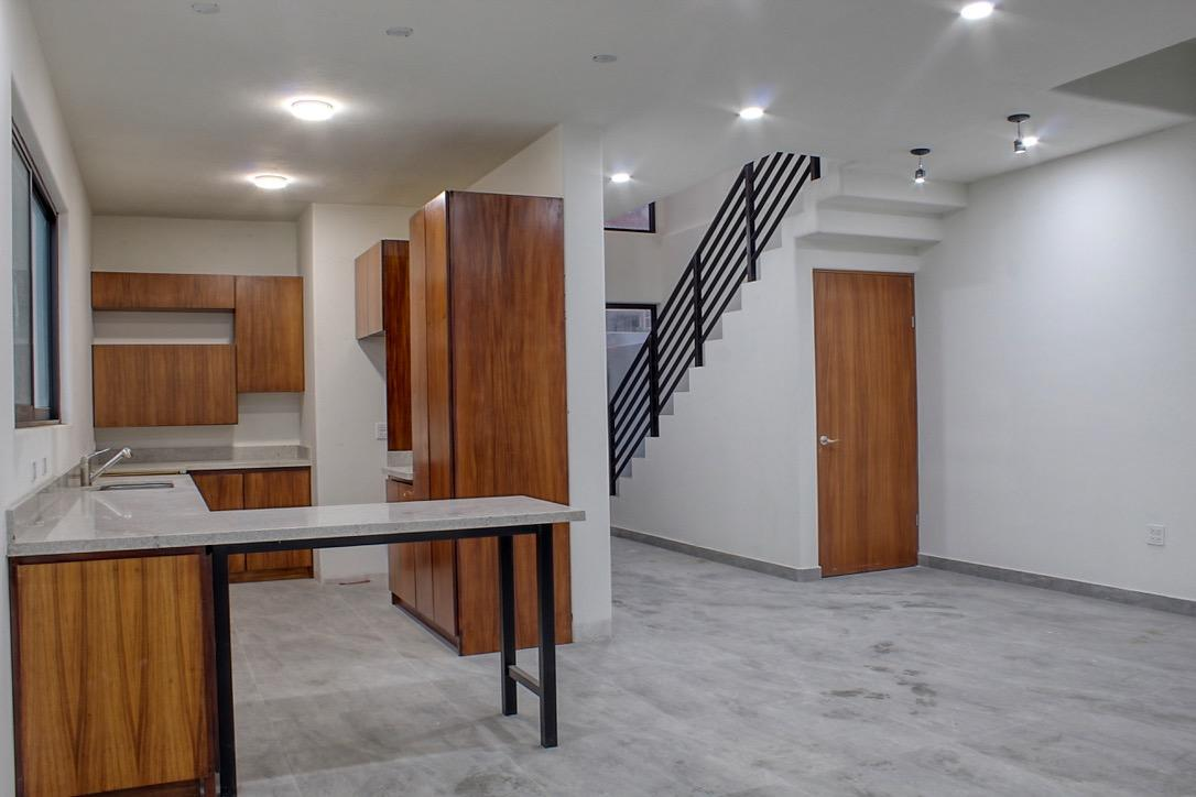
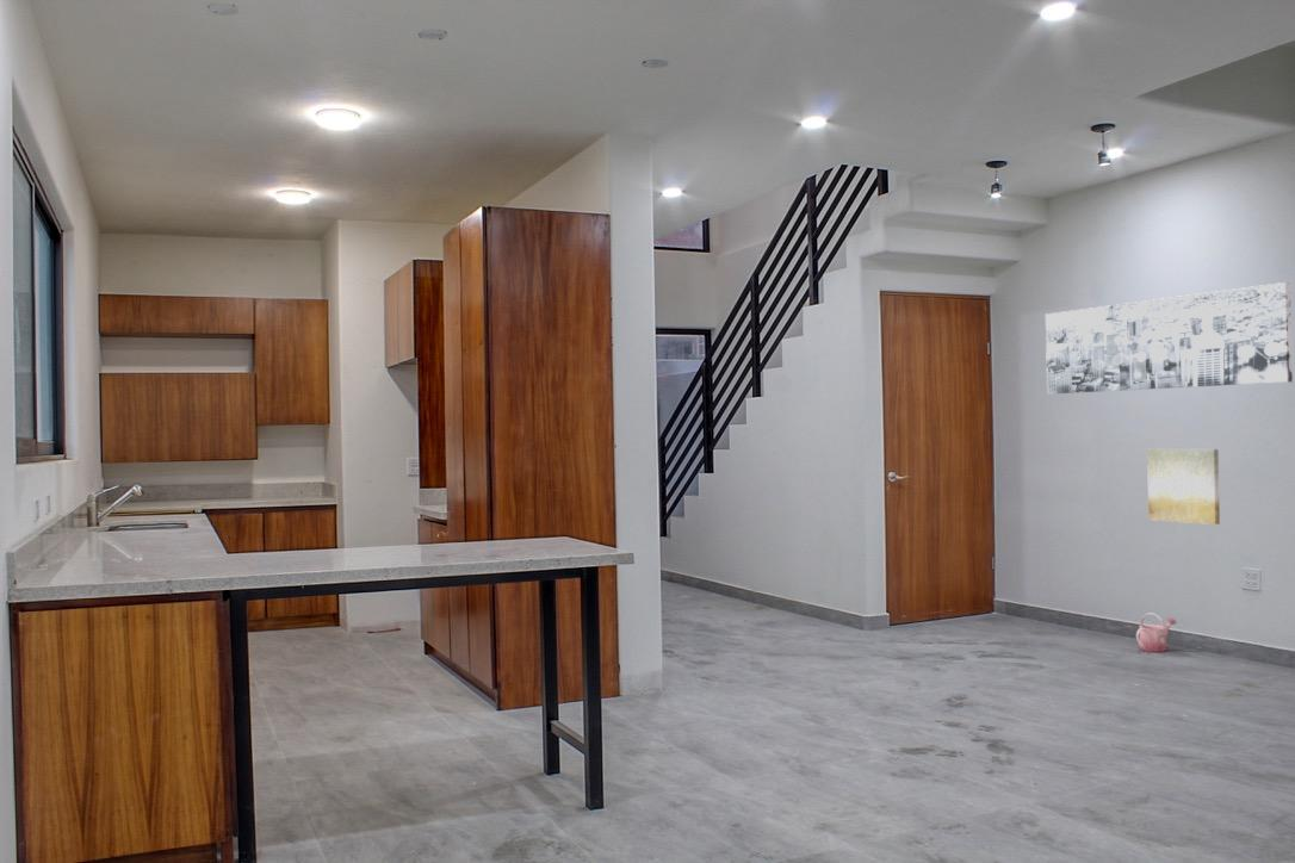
+ wall art (1182, 485)
+ watering can (1155, 631)
+ wall art (1155, 343)
